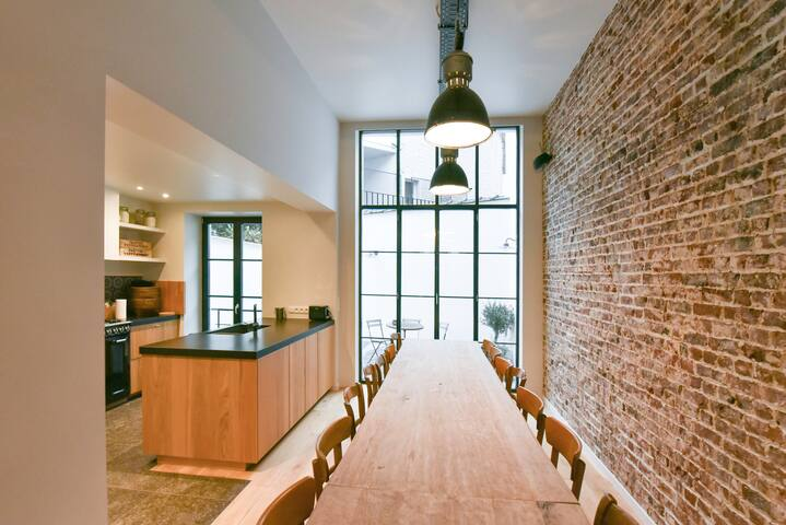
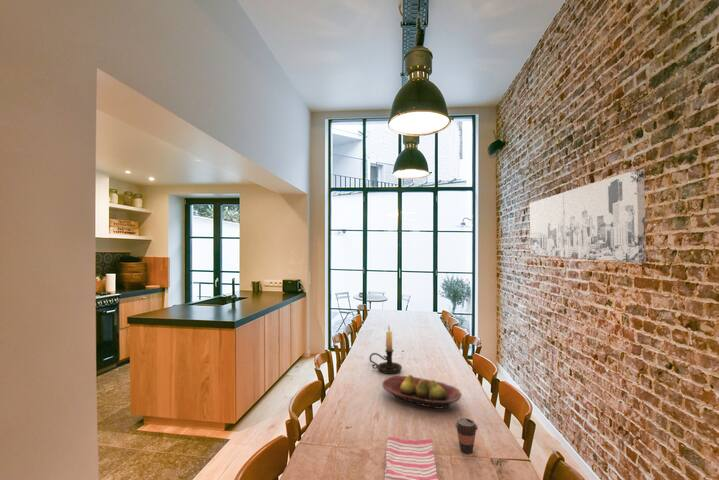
+ wall art (570, 224)
+ coffee cup (466, 435)
+ dish towel (410, 459)
+ fruit bowl (420, 388)
+ candle holder (386, 346)
